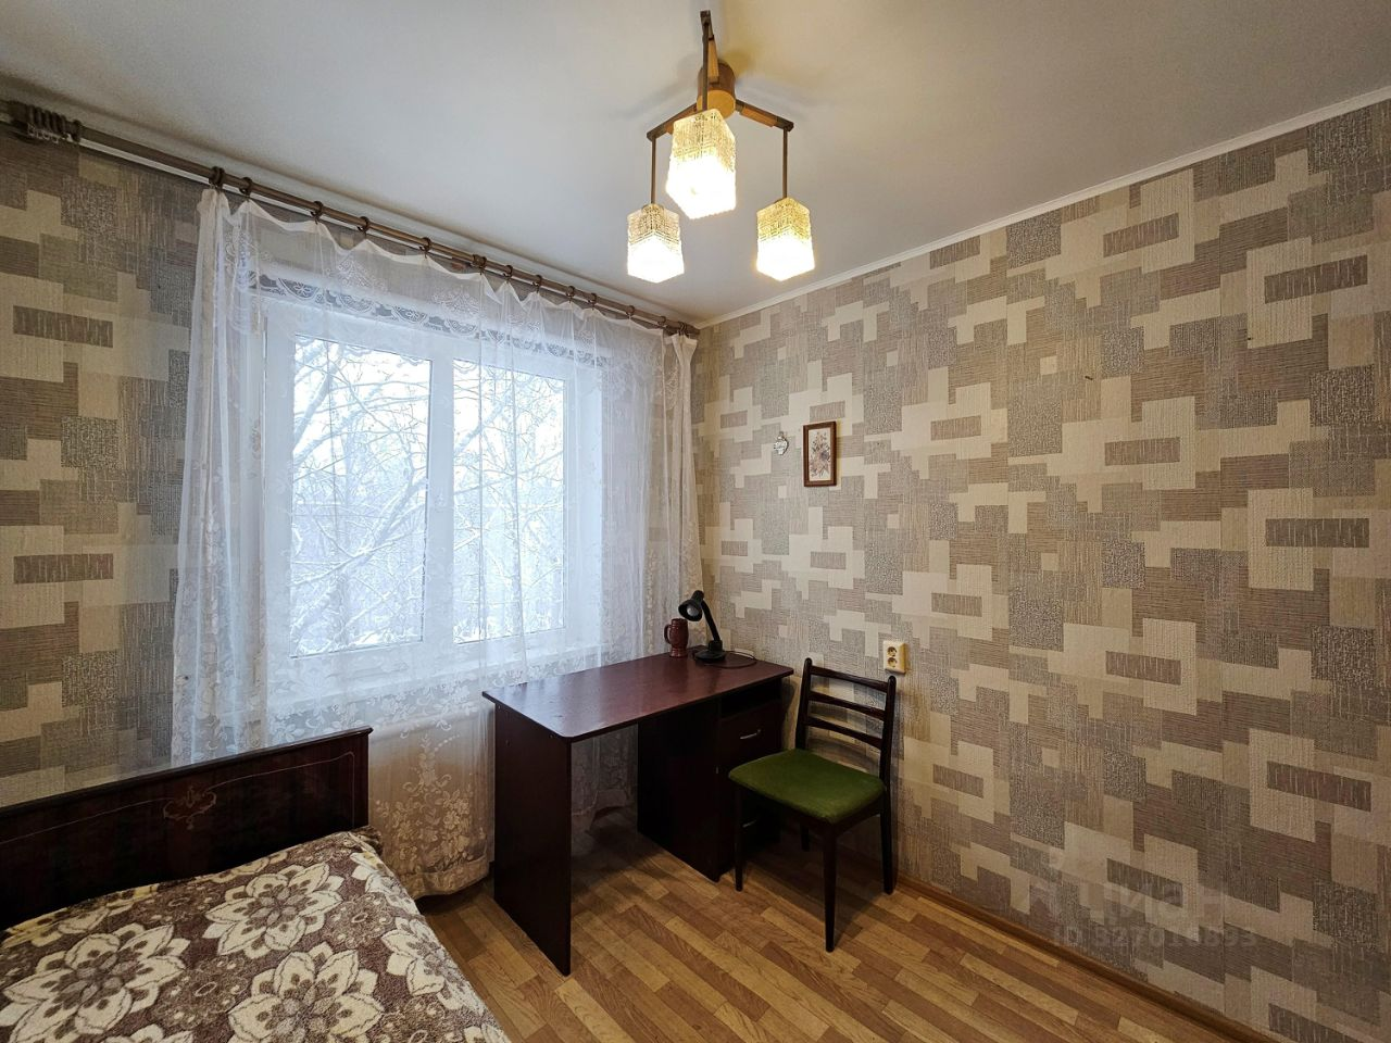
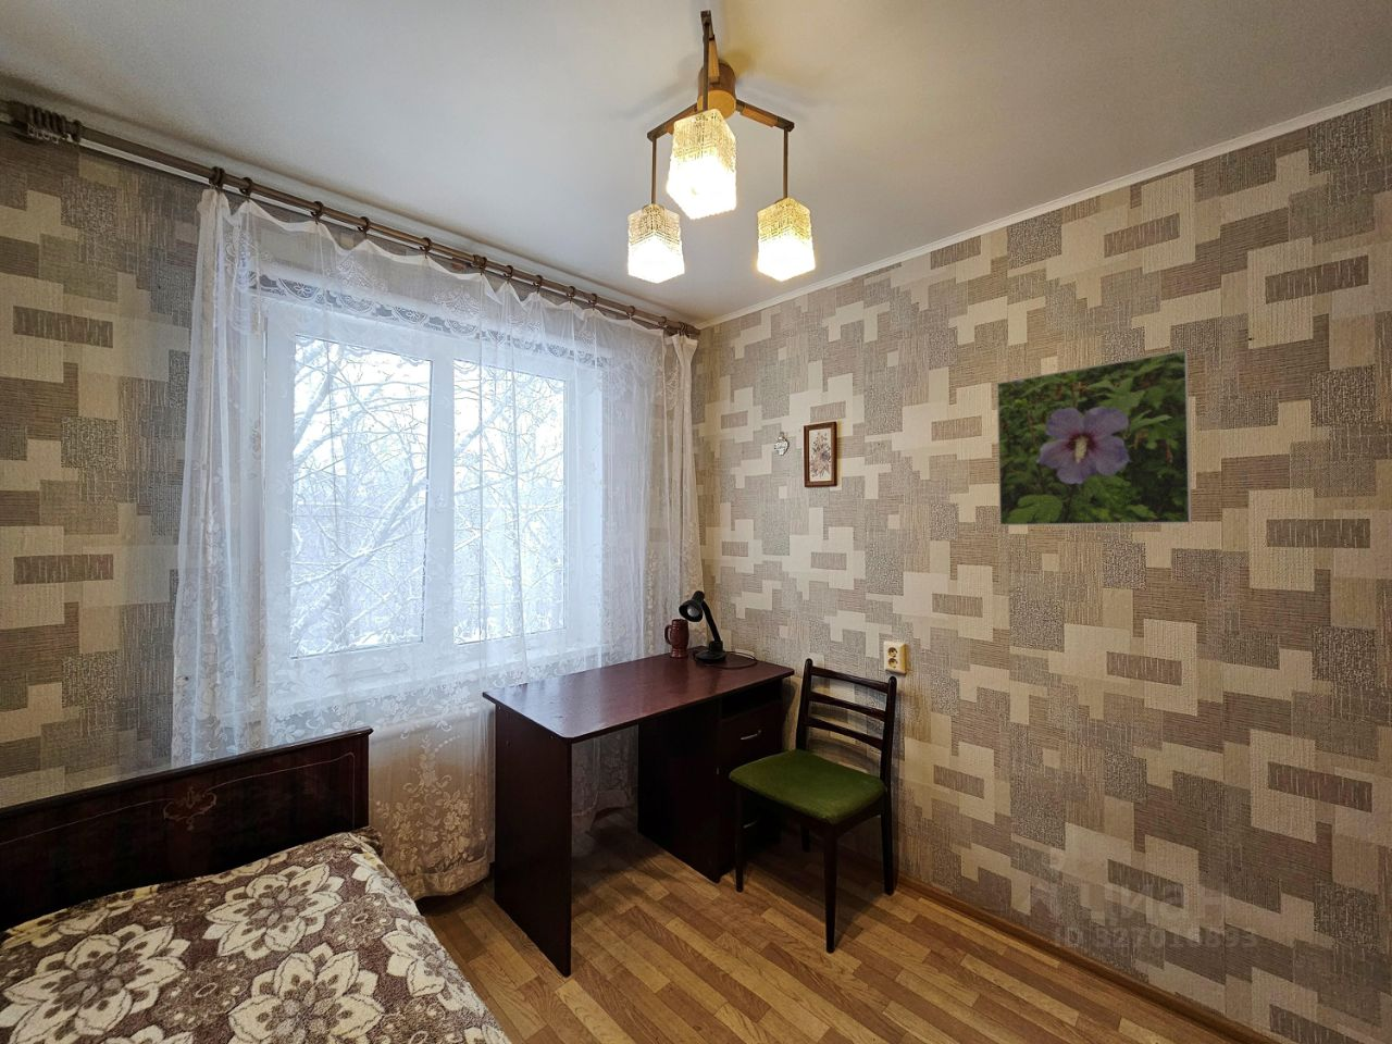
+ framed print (1084, 446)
